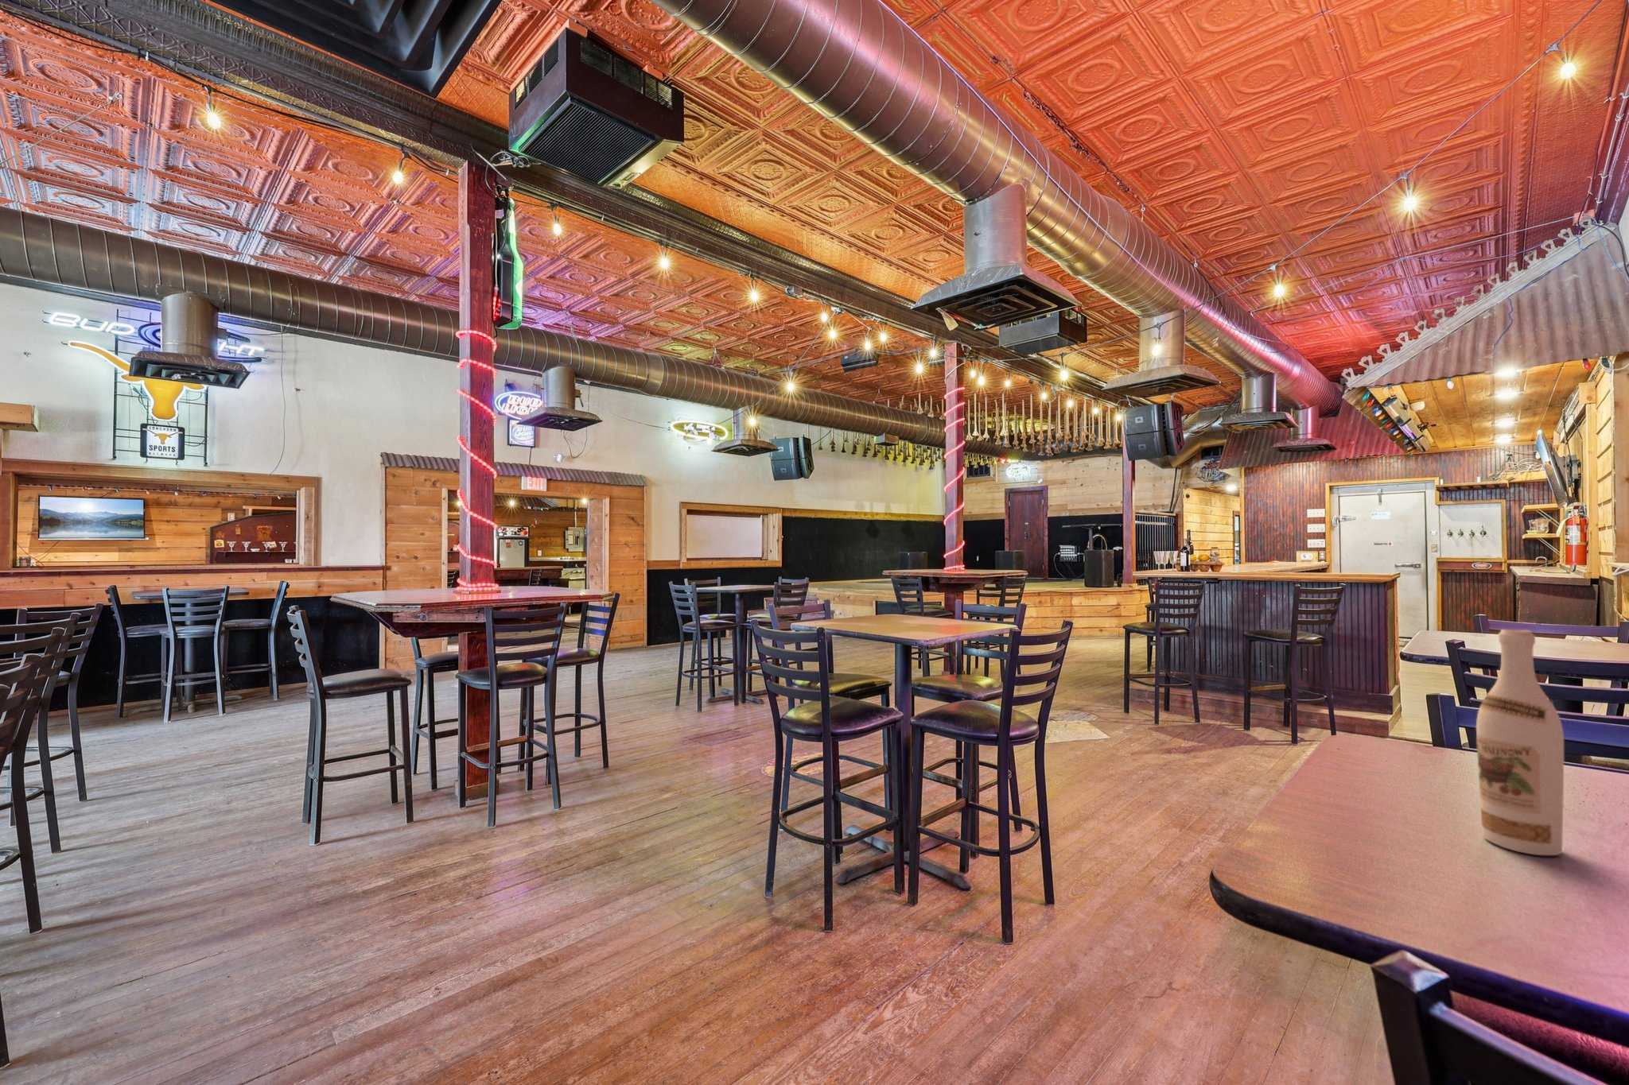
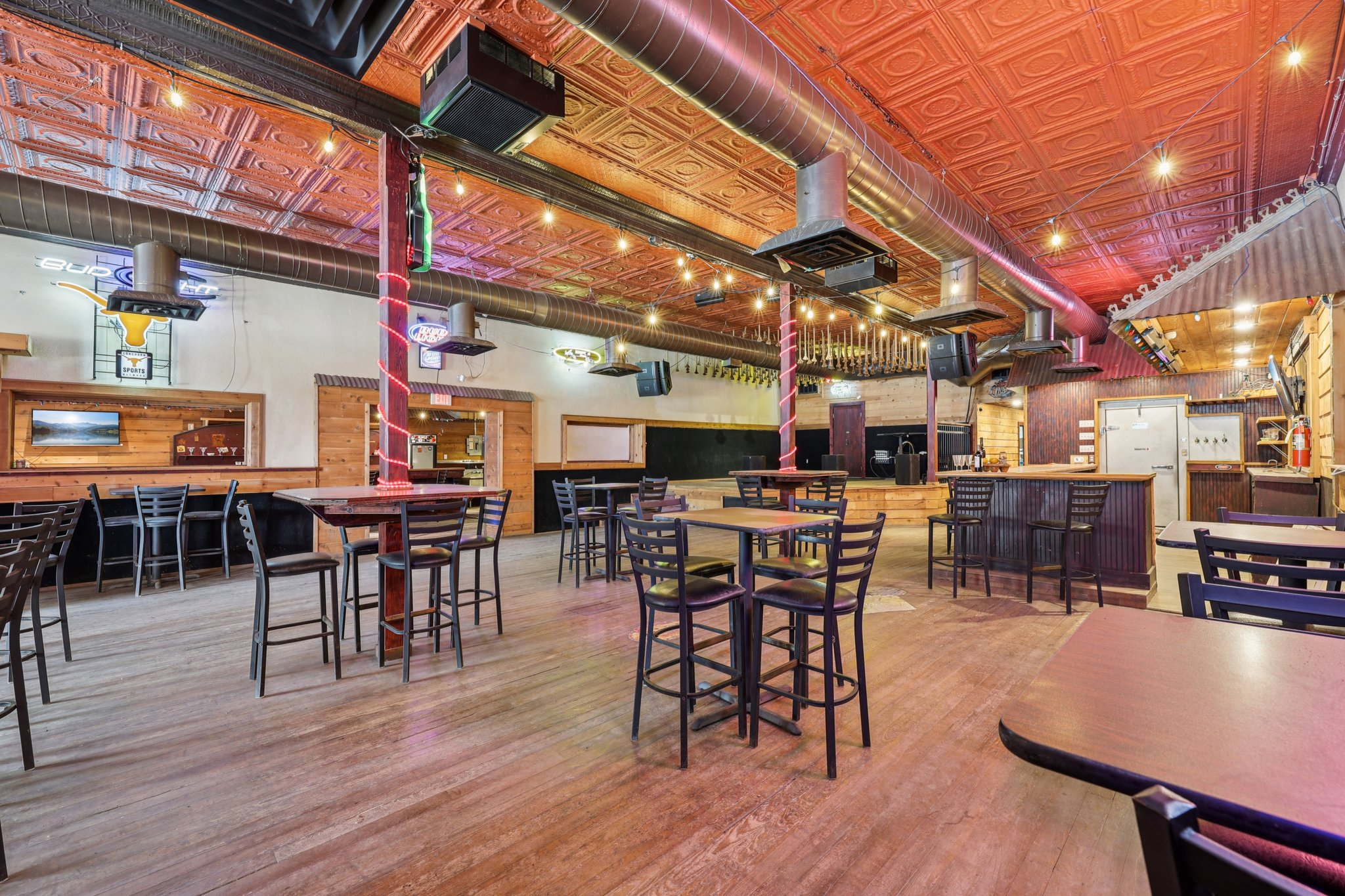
- wine bottle (1519, 736)
